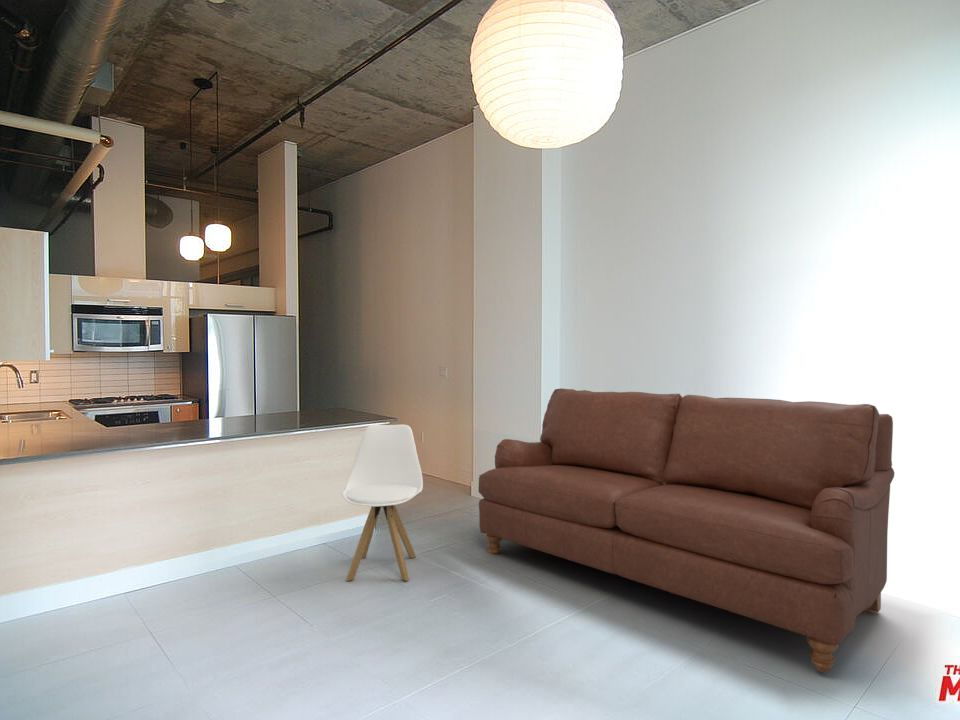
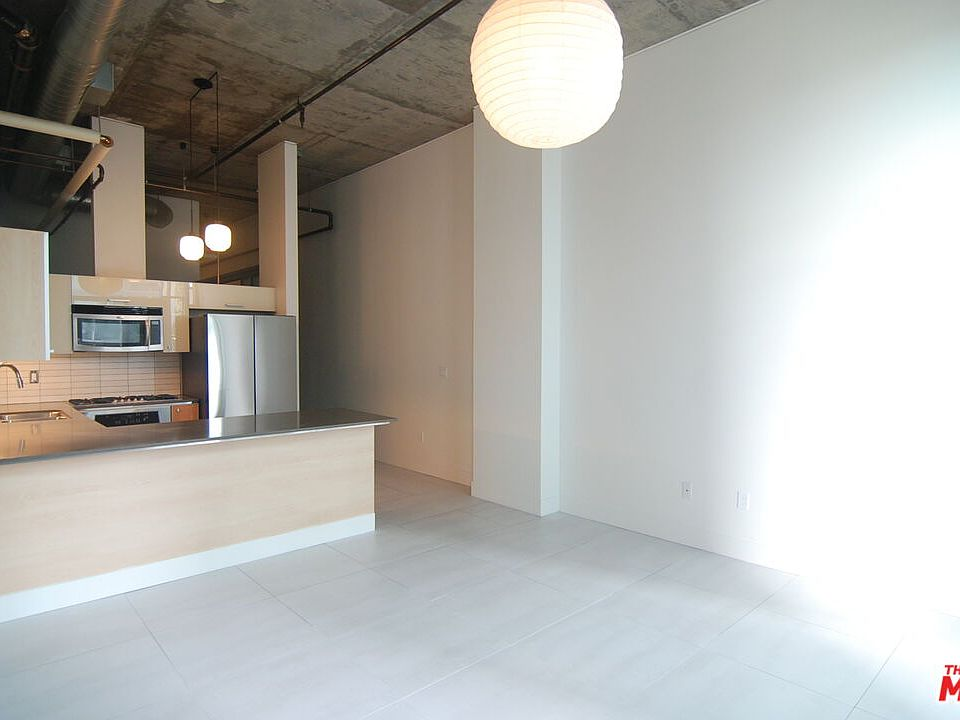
- bar stool (383, 498)
- sofa (665, 485)
